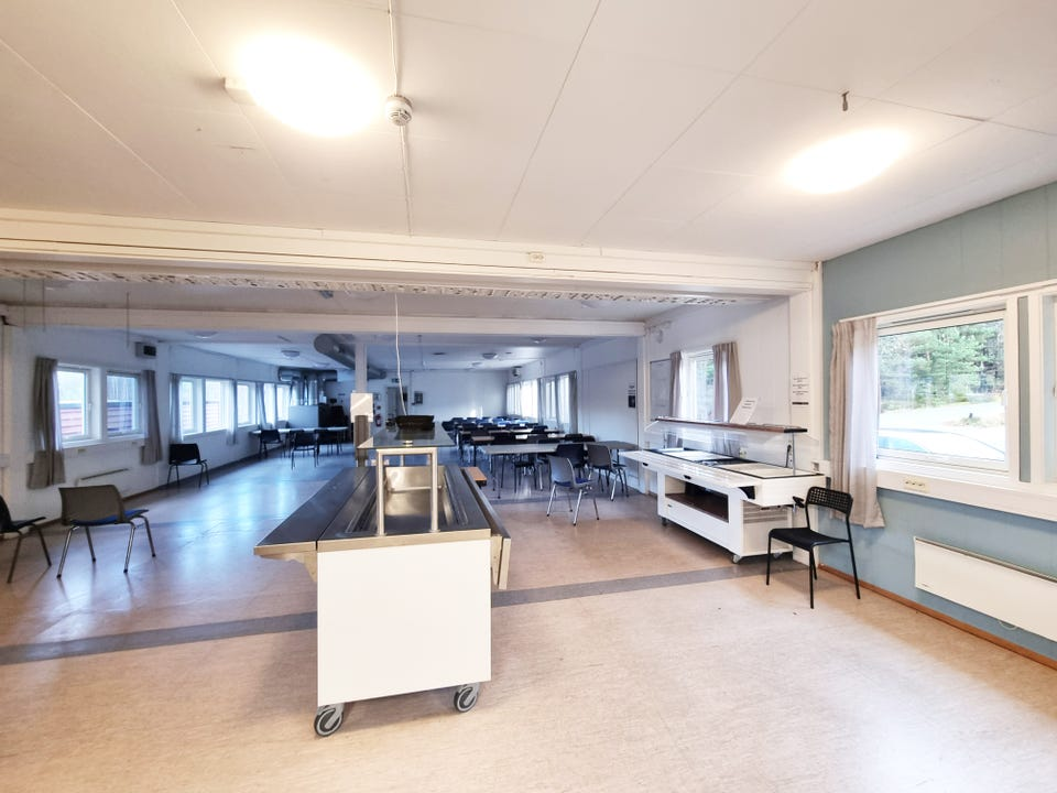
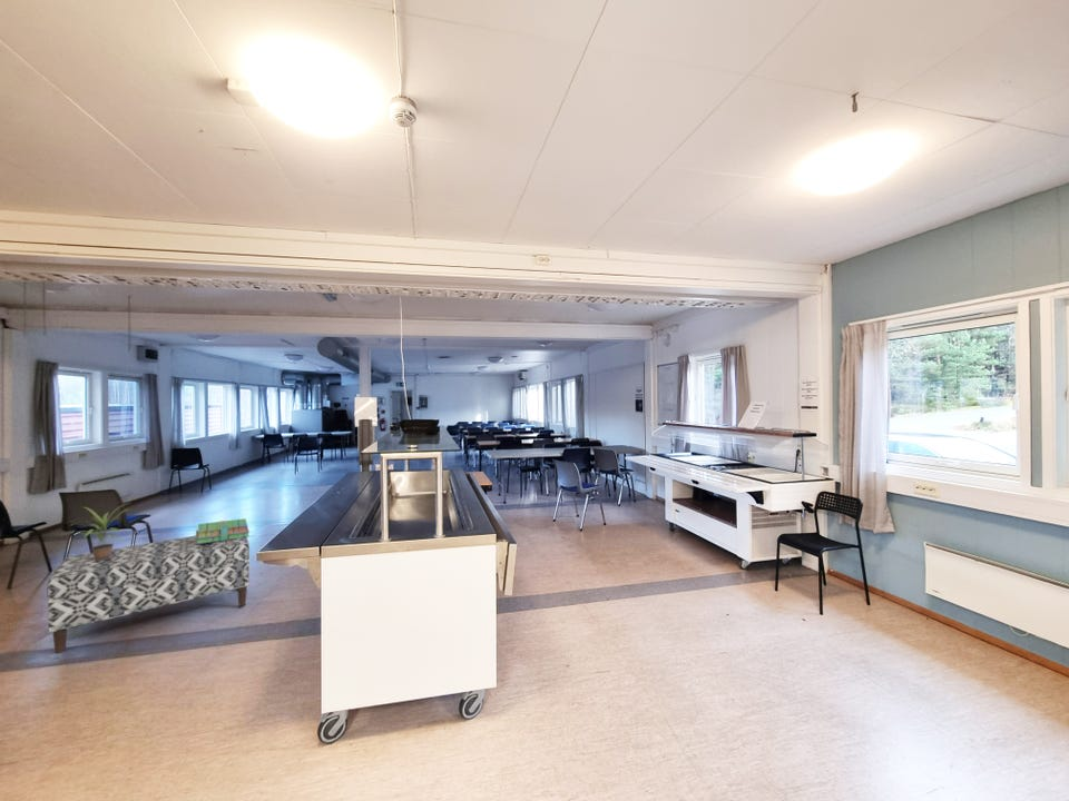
+ stack of books (222, 531)
+ bench (161, 582)
+ potted plant (105, 531)
